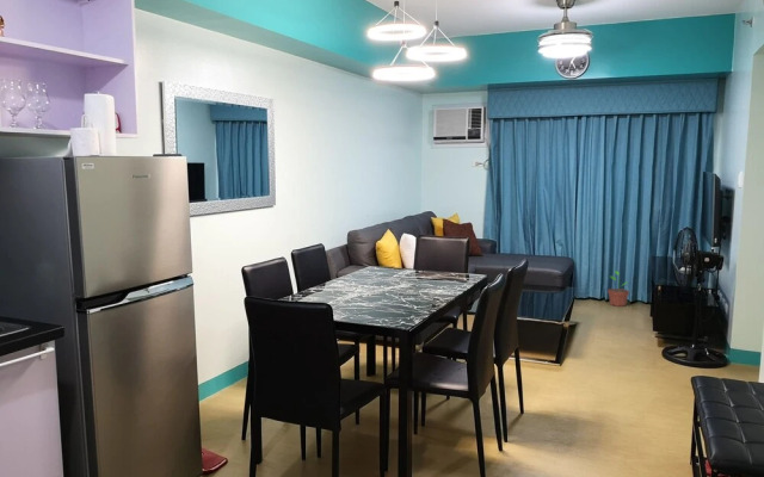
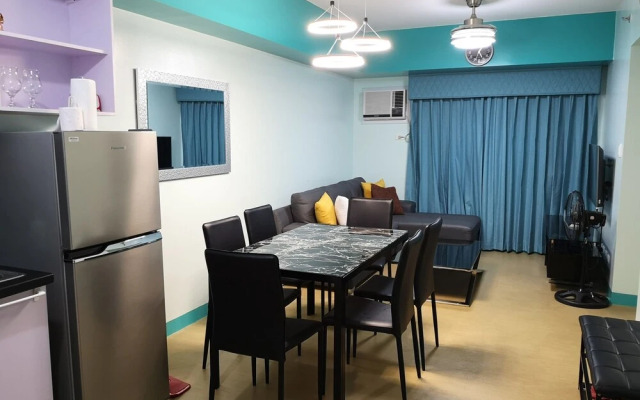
- potted plant (618, 287)
